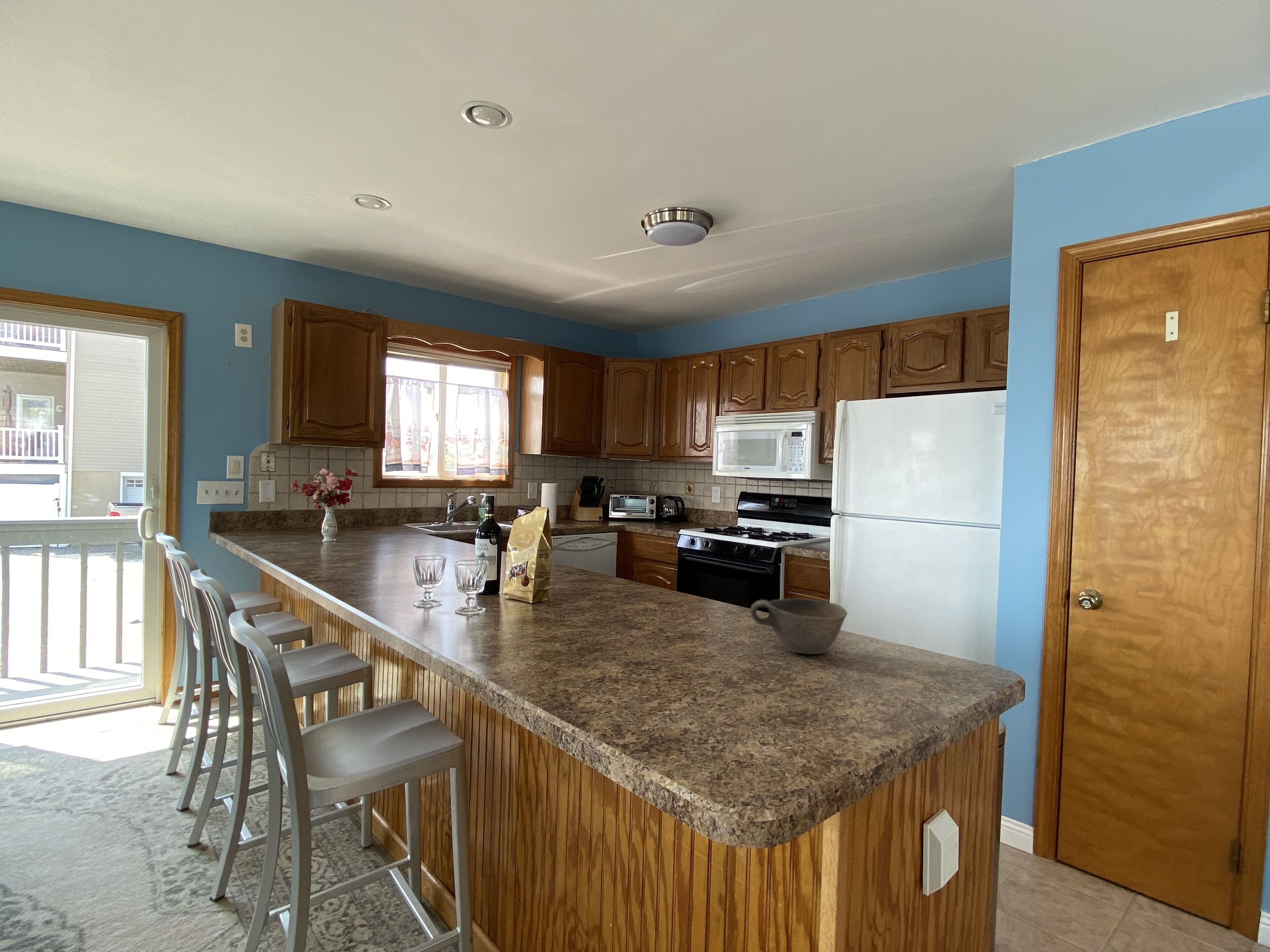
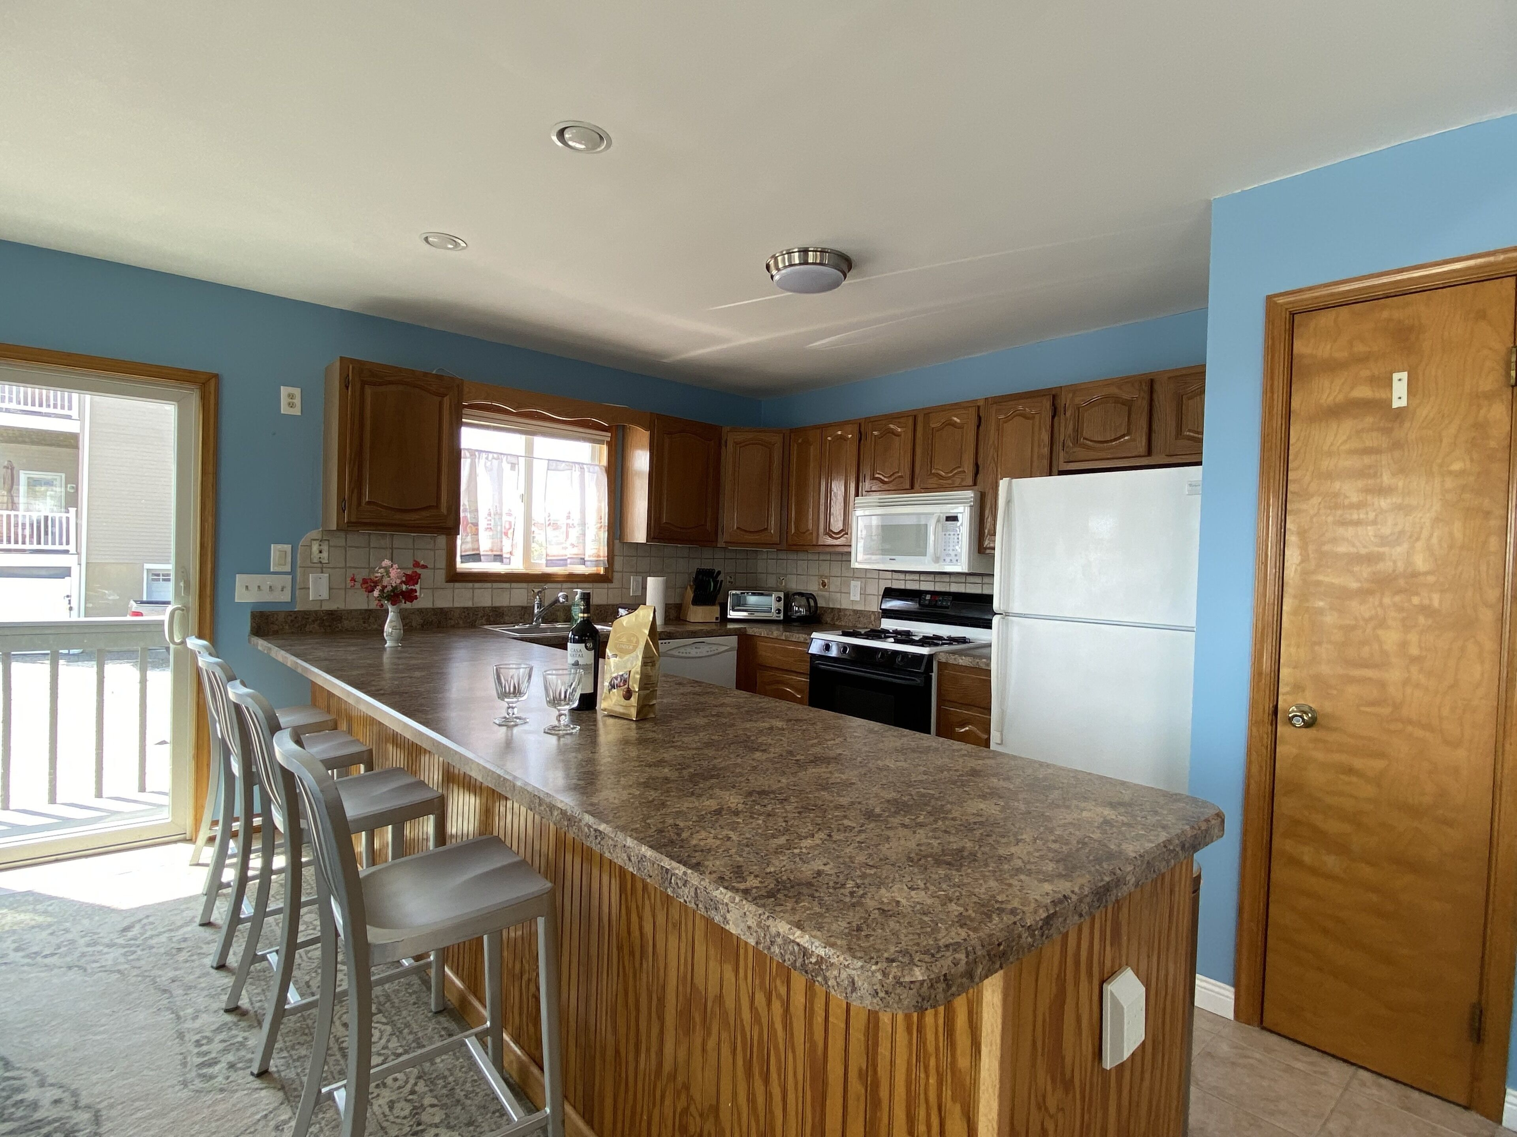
- bowl (798, 627)
